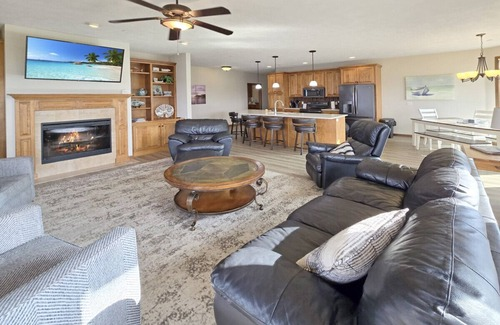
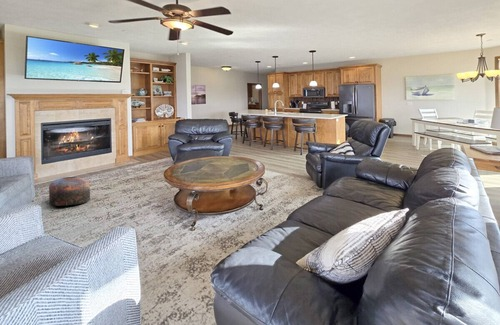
+ pouf (69, 190)
